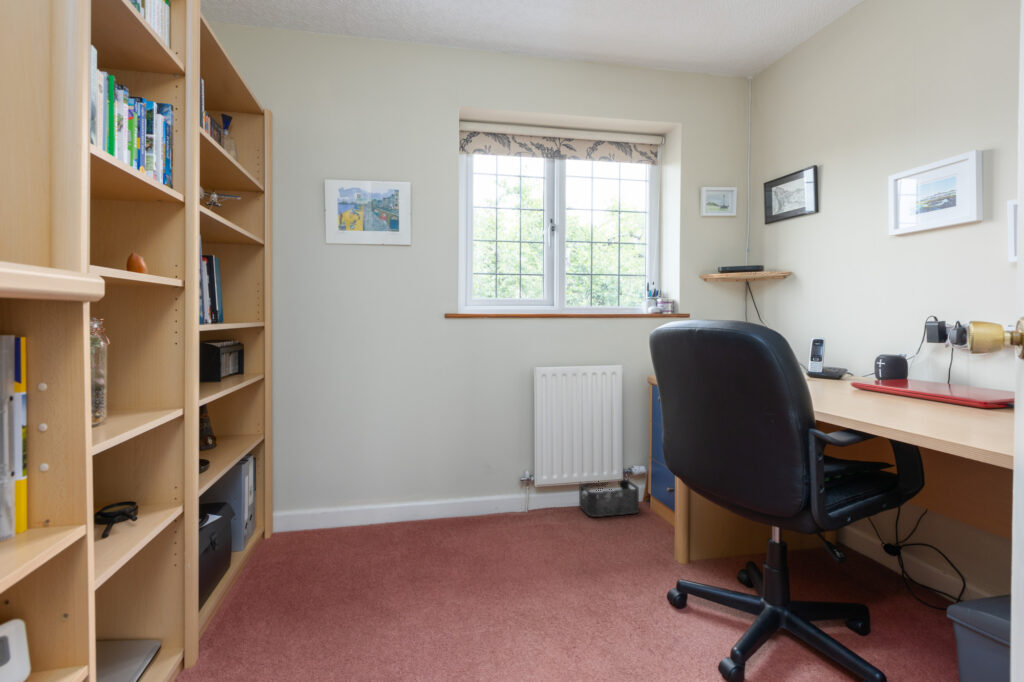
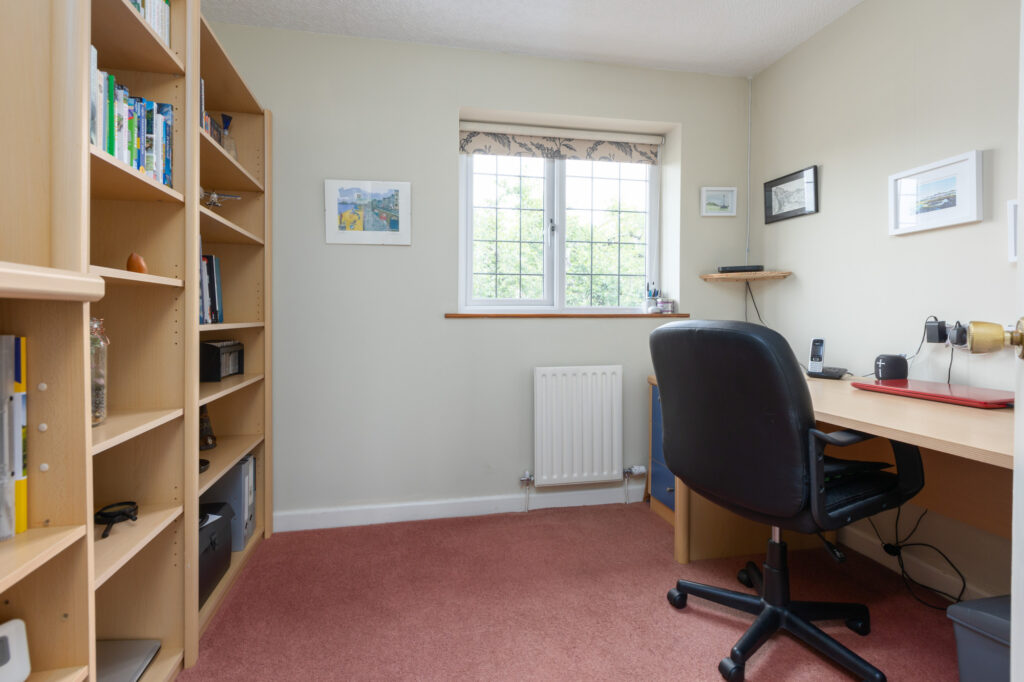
- storage bin (608, 496)
